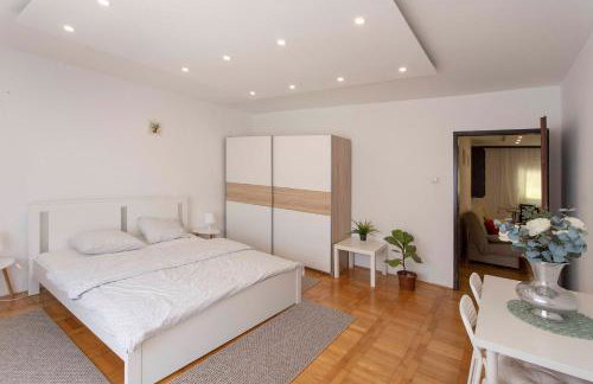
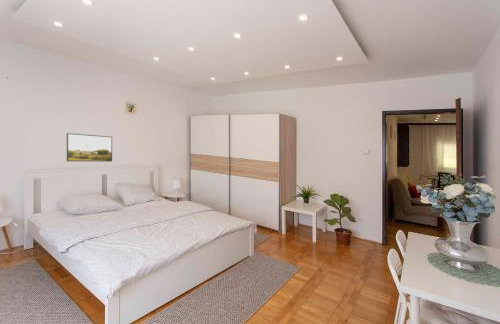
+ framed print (90, 148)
